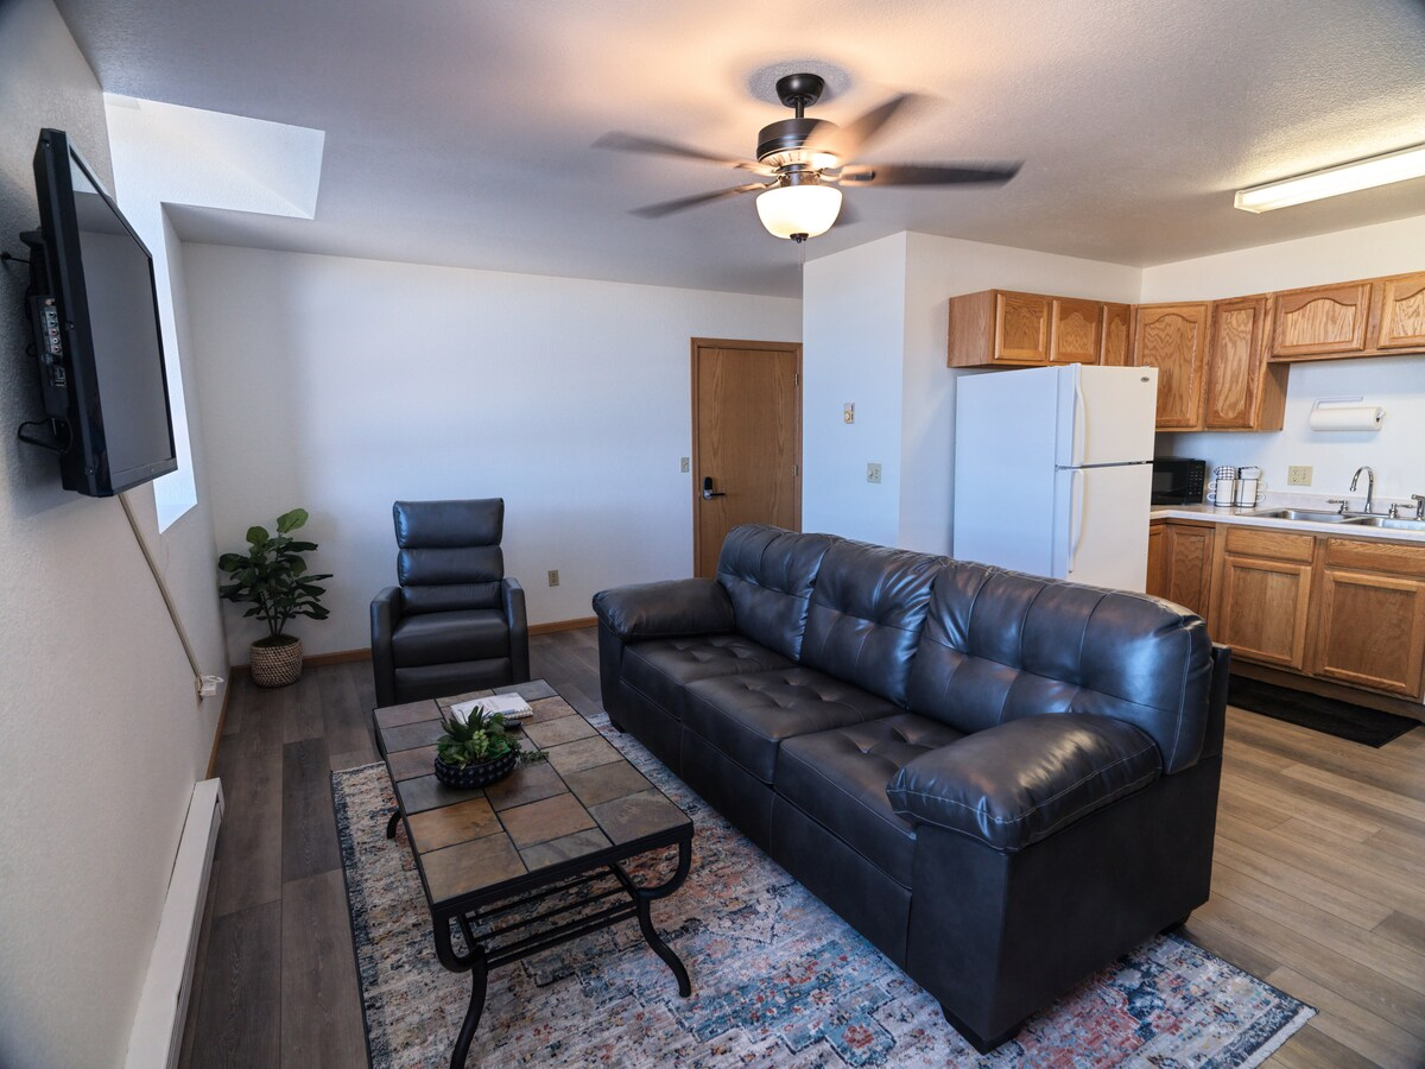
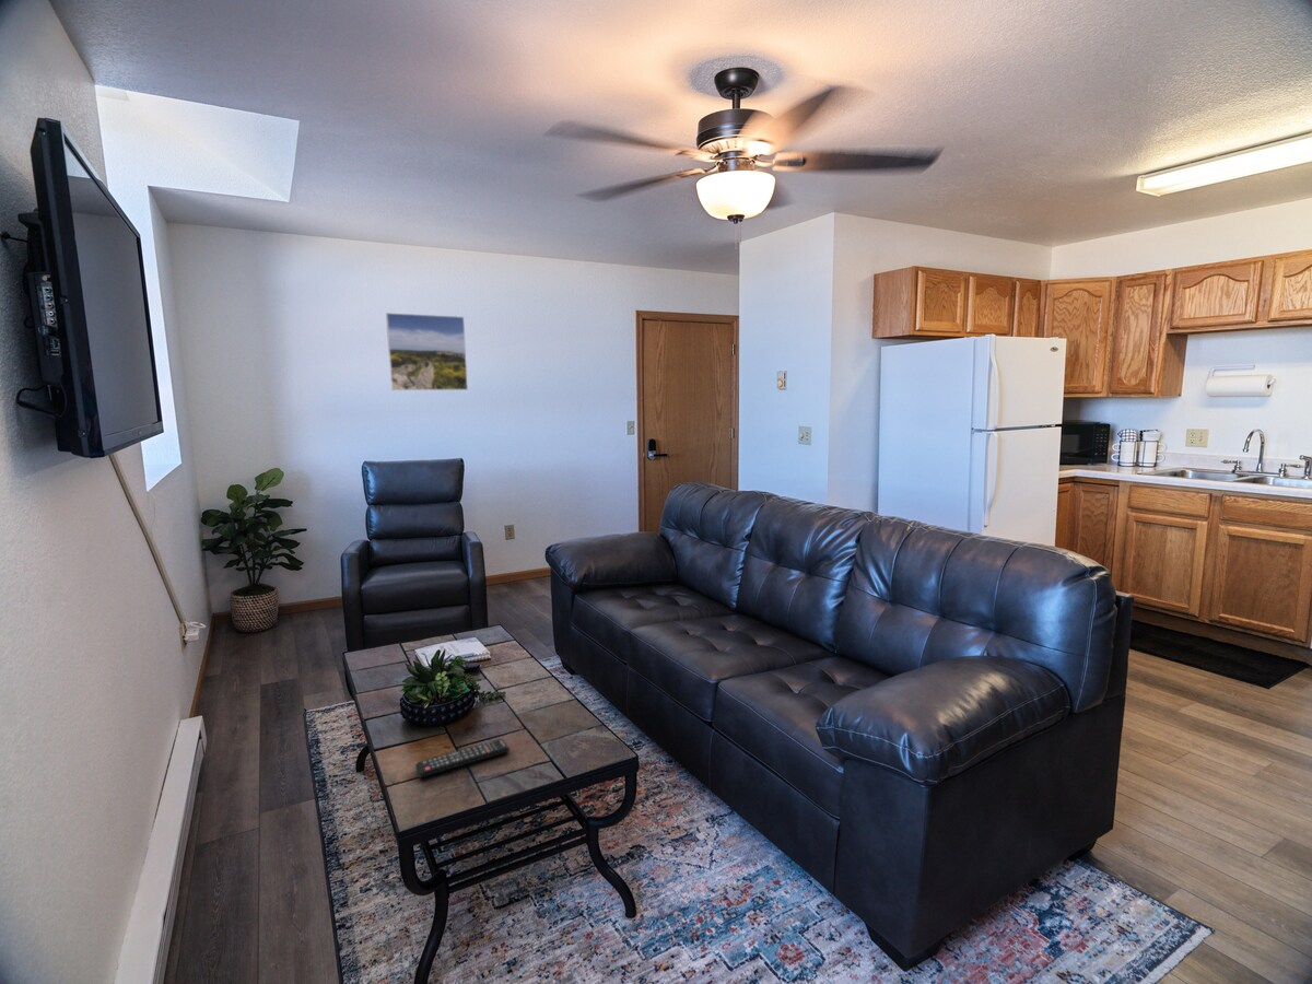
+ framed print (427, 352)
+ remote control (464, 758)
